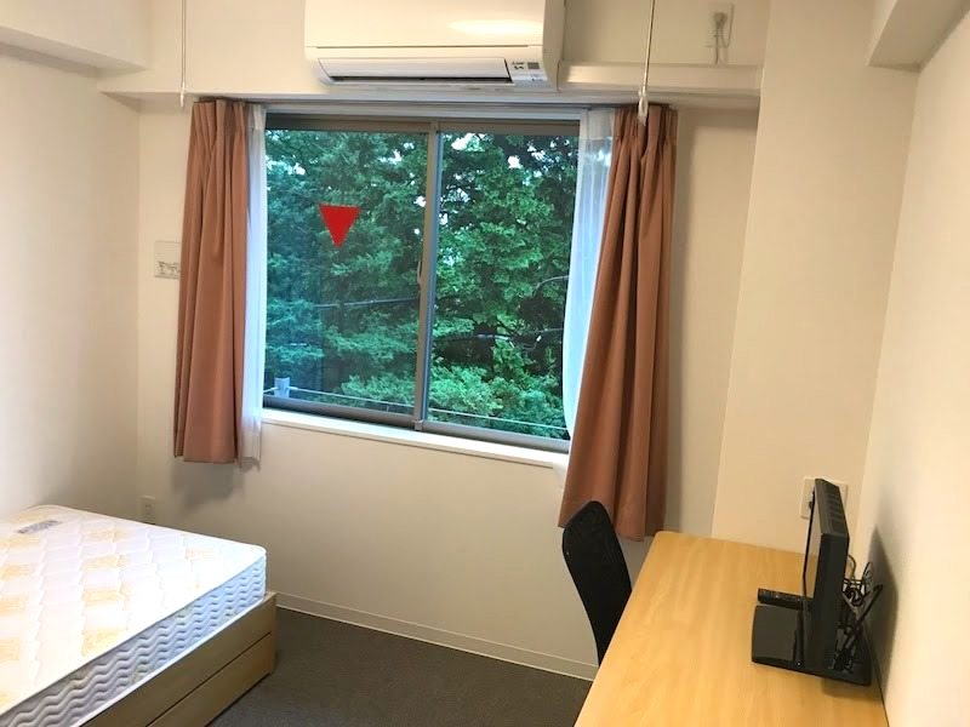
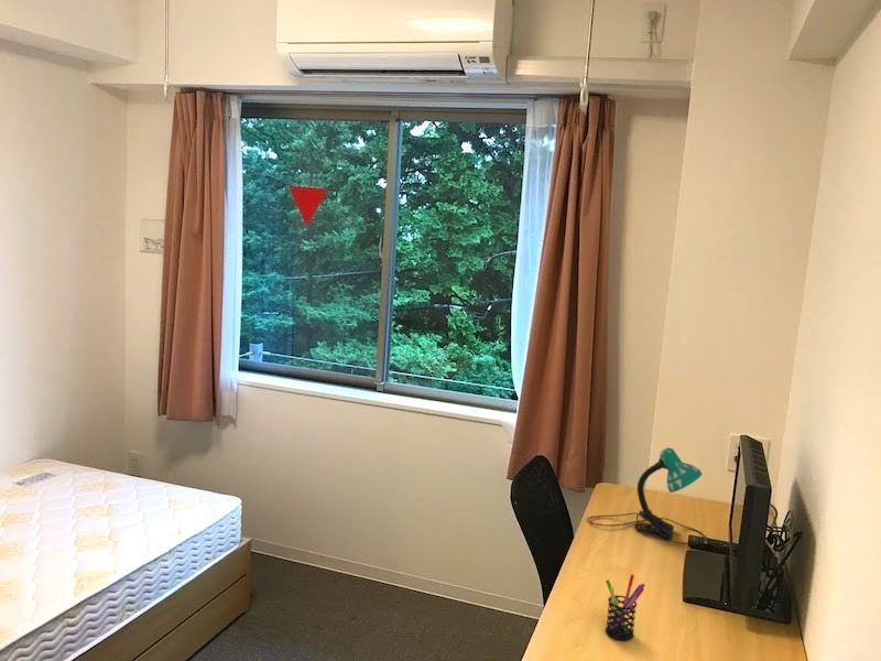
+ pen holder (619, 603)
+ desk lamp (644, 481)
